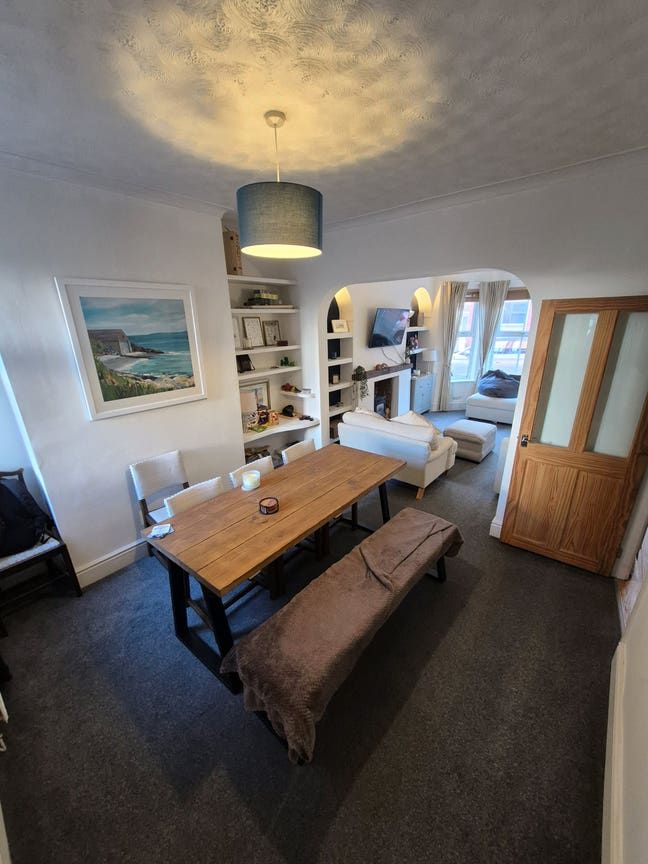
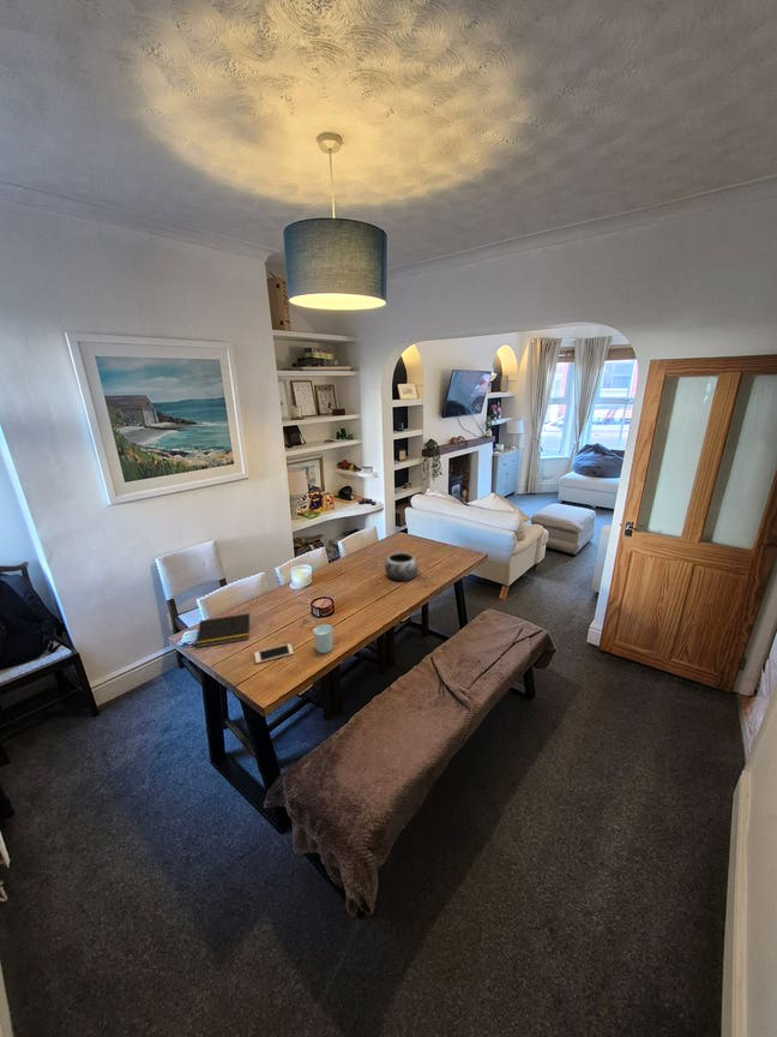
+ cell phone (273, 653)
+ notepad (223, 629)
+ decorative bowl (400, 565)
+ cup (323, 639)
